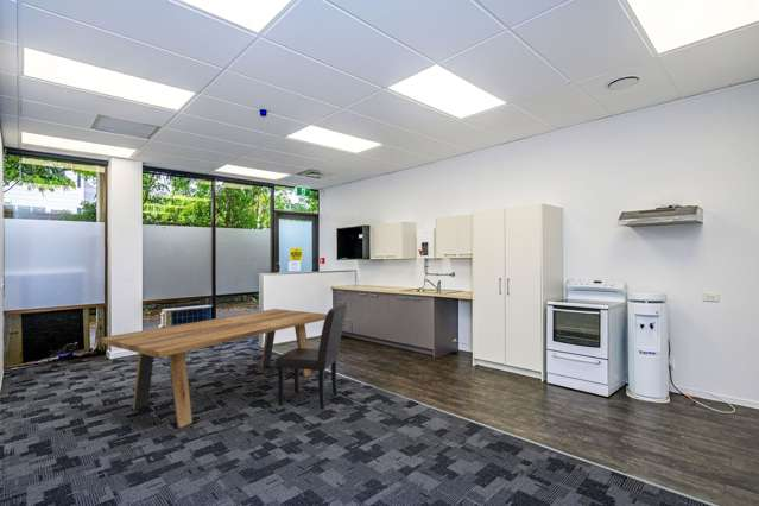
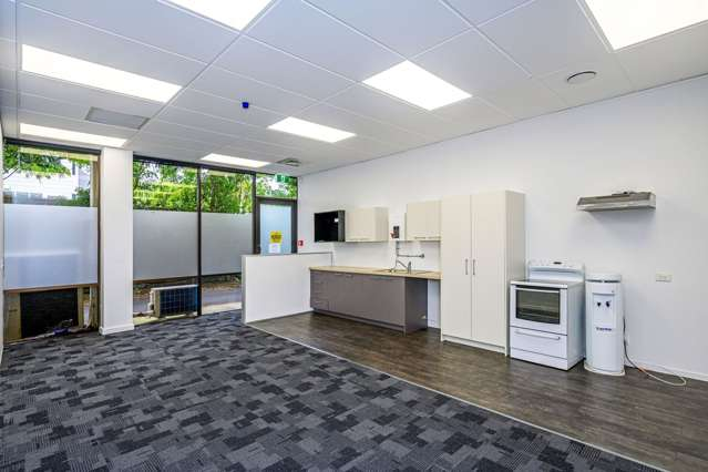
- chair (312, 352)
- dining table (228, 341)
